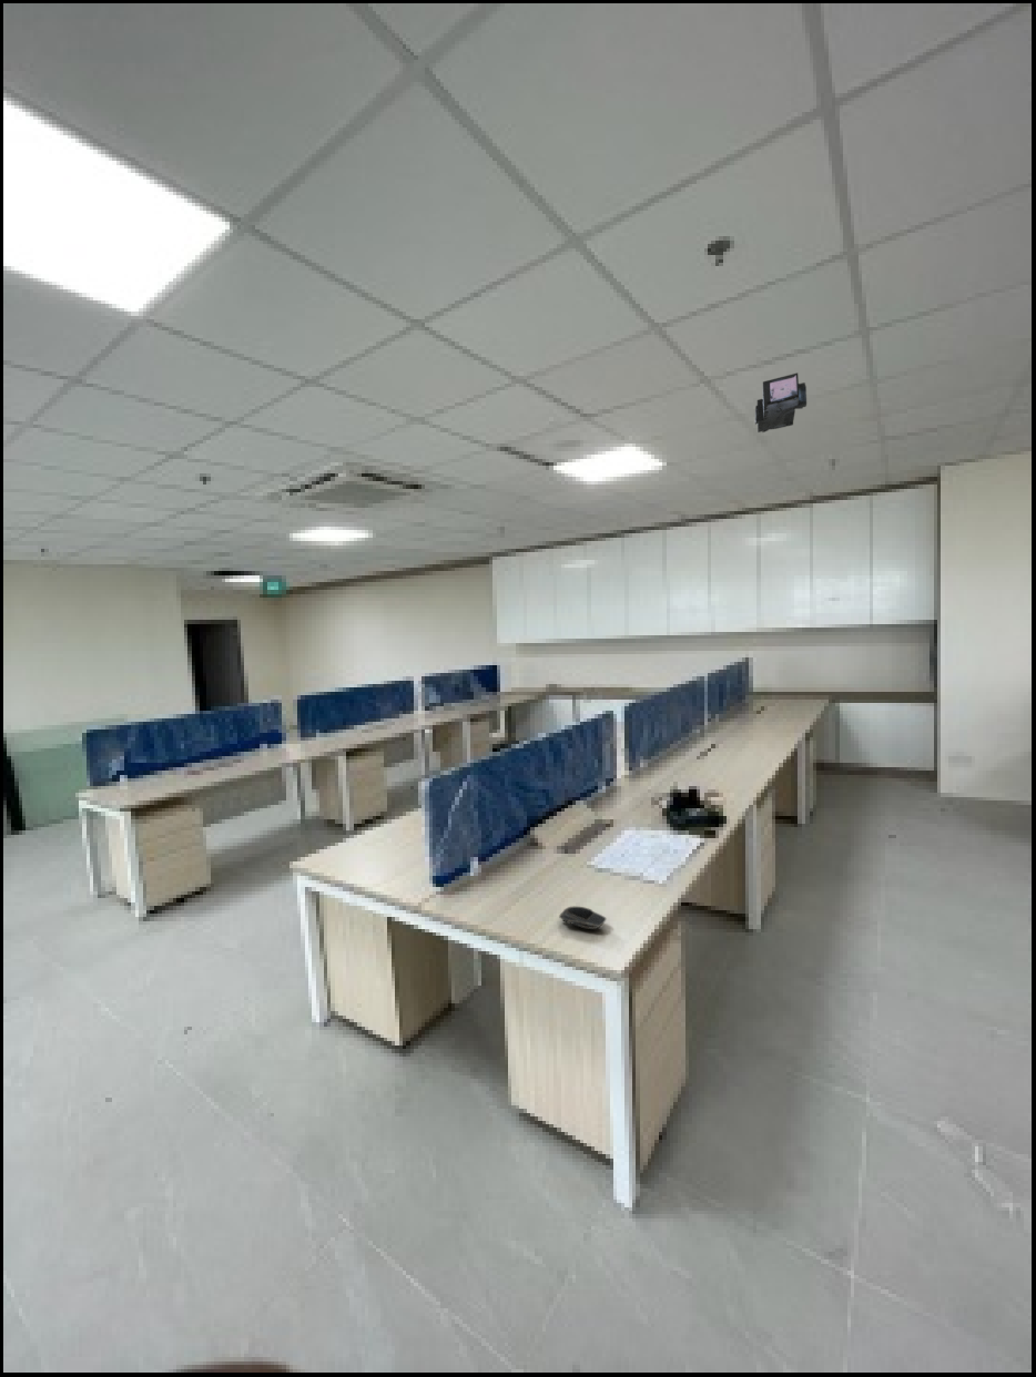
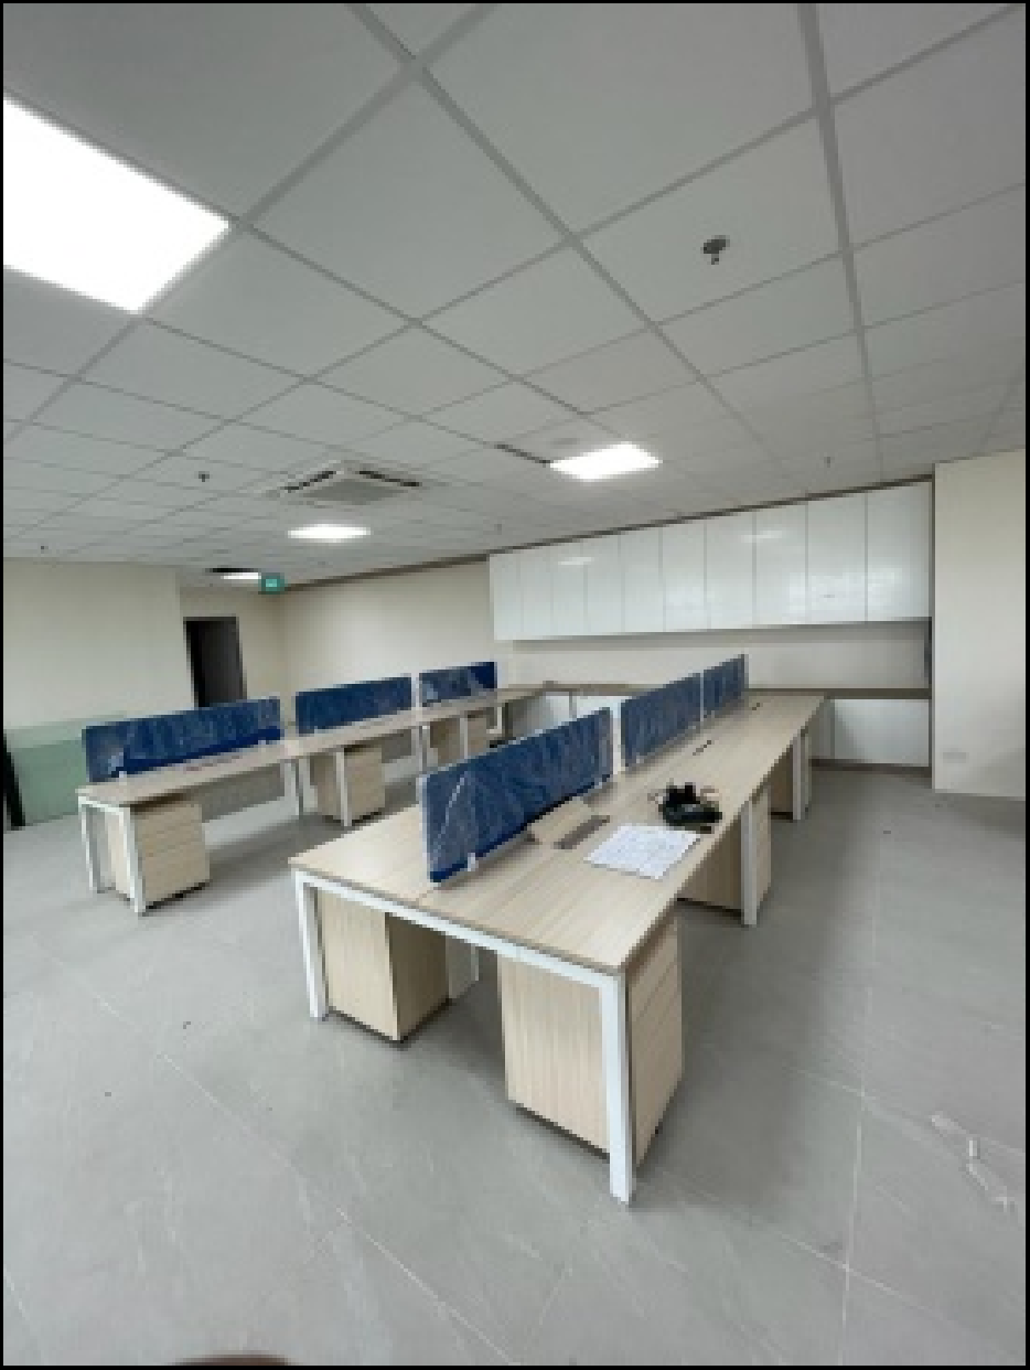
- computer mouse (581, 917)
- security camera (779, 404)
